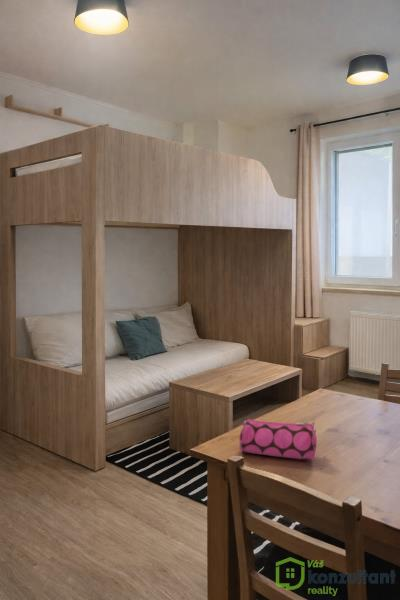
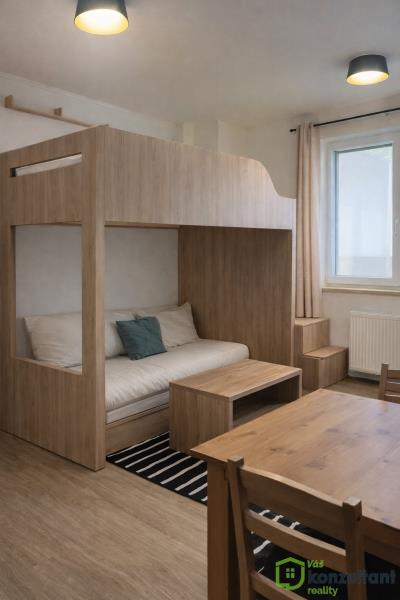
- pencil case (277, 437)
